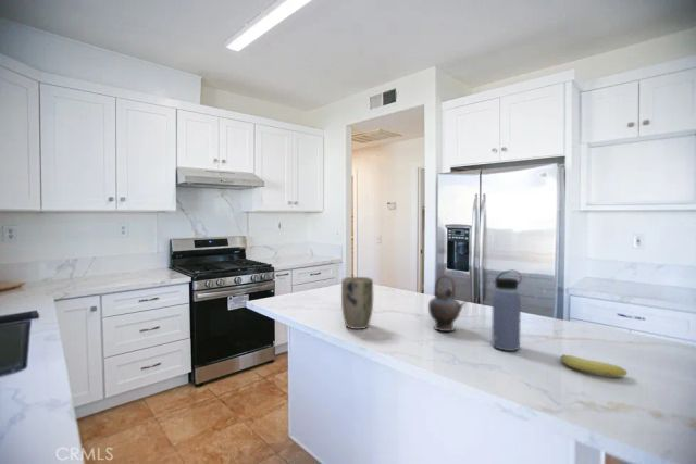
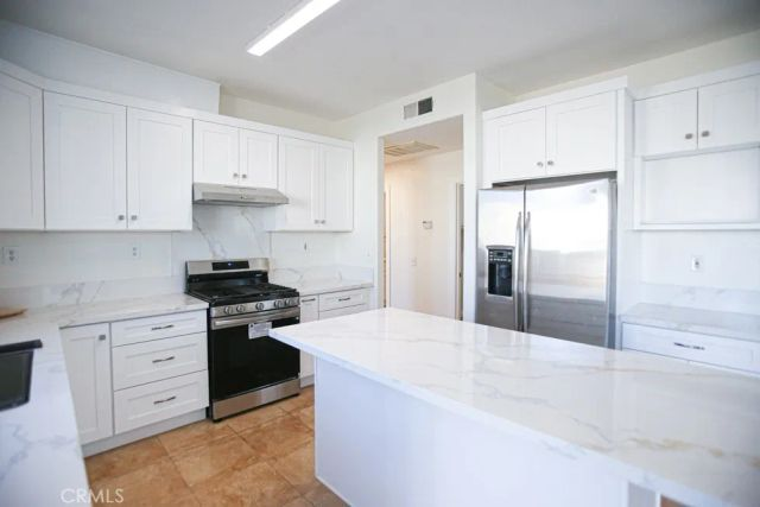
- water bottle (506, 308)
- fruit (587, 363)
- teapot (447, 302)
- plant pot (357, 302)
